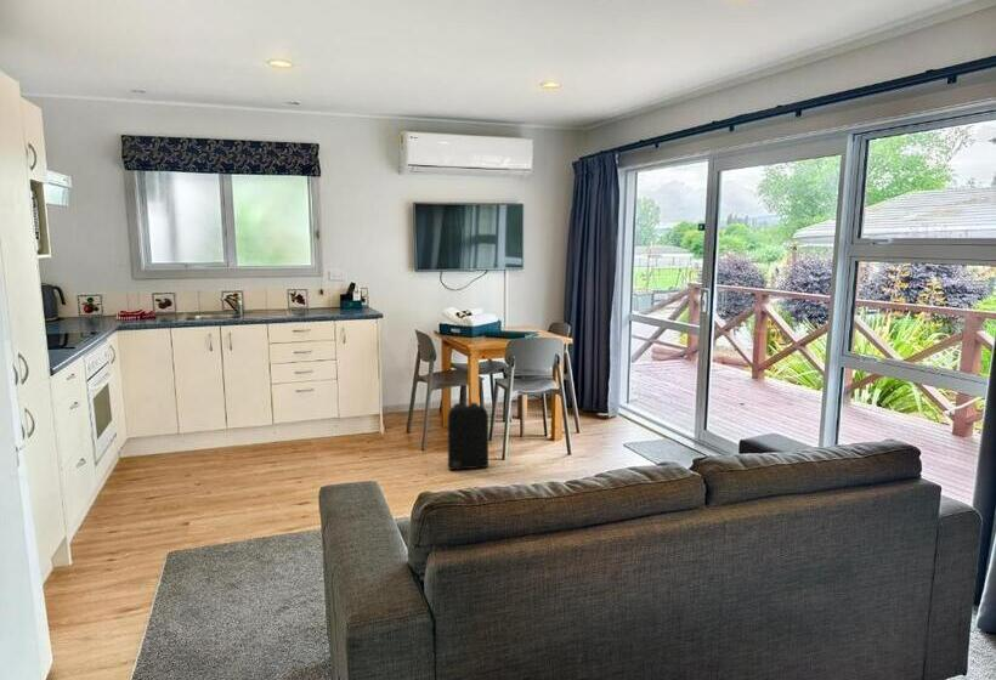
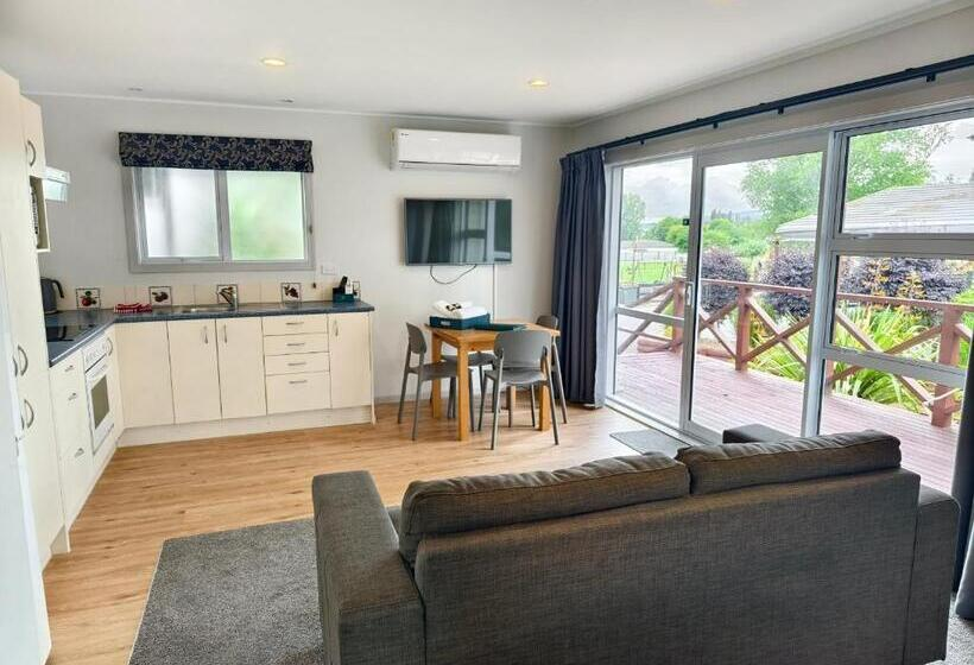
- backpack (466, 431)
